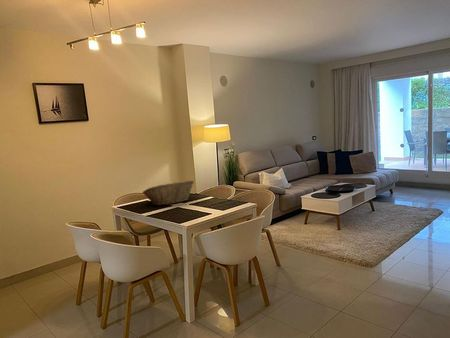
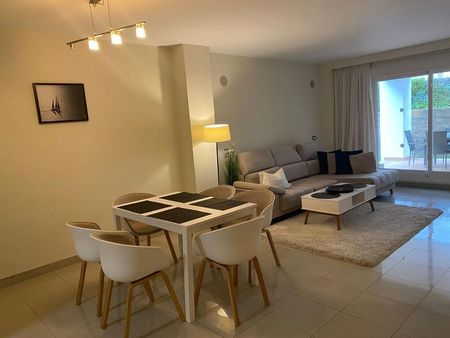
- fruit basket (169, 191)
